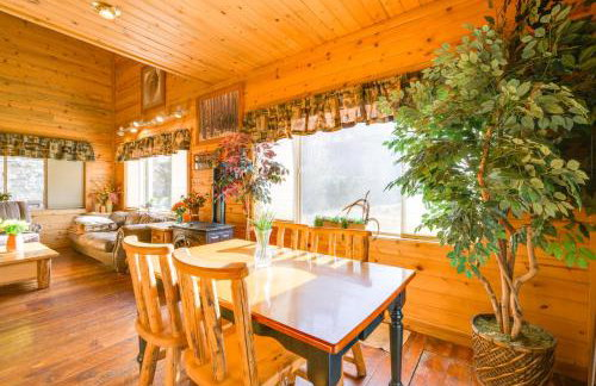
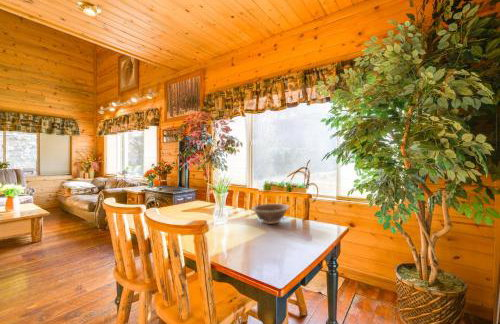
+ decorative bowl (270, 214)
